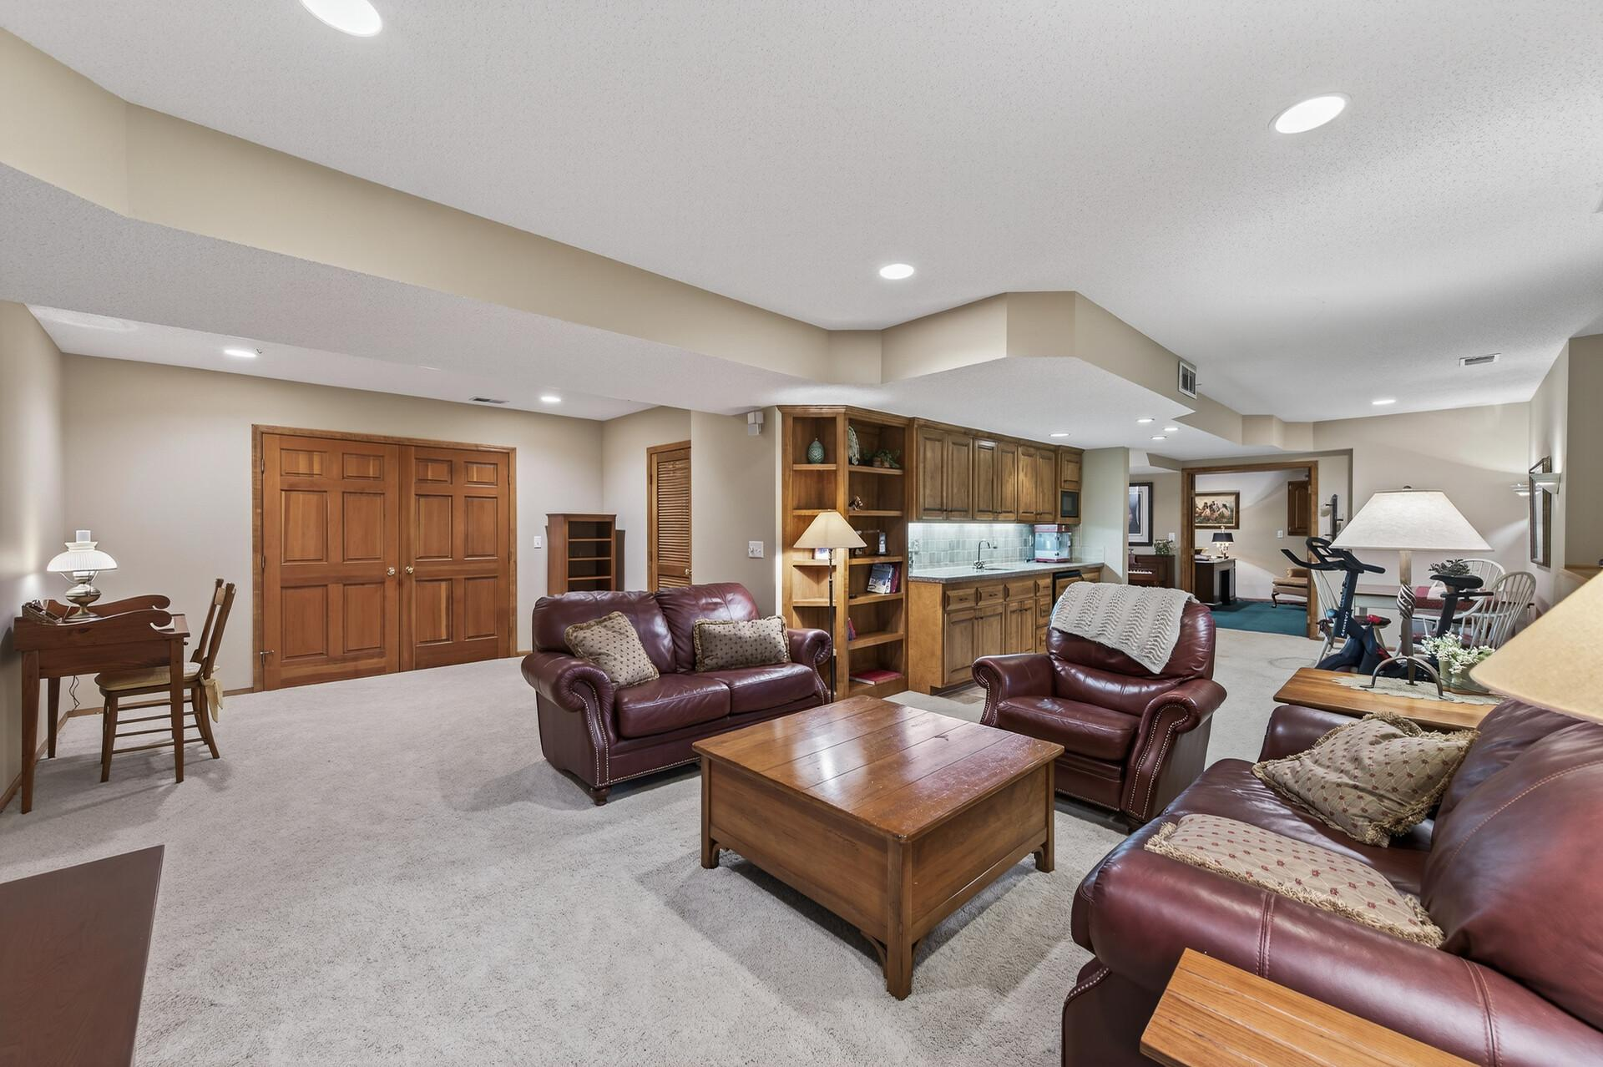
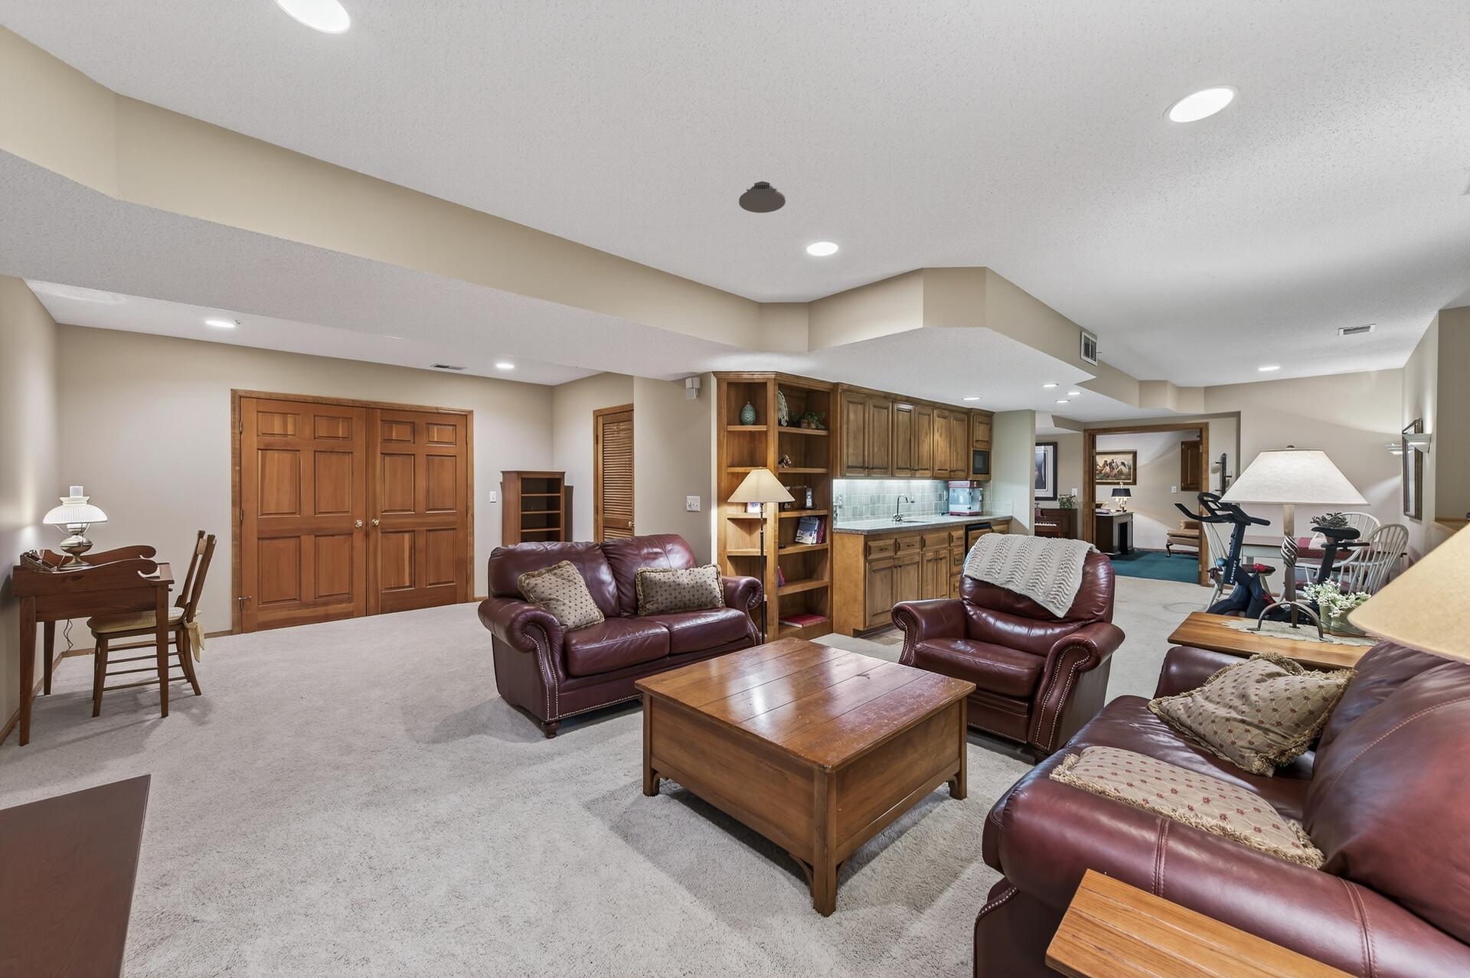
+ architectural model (762, 191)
